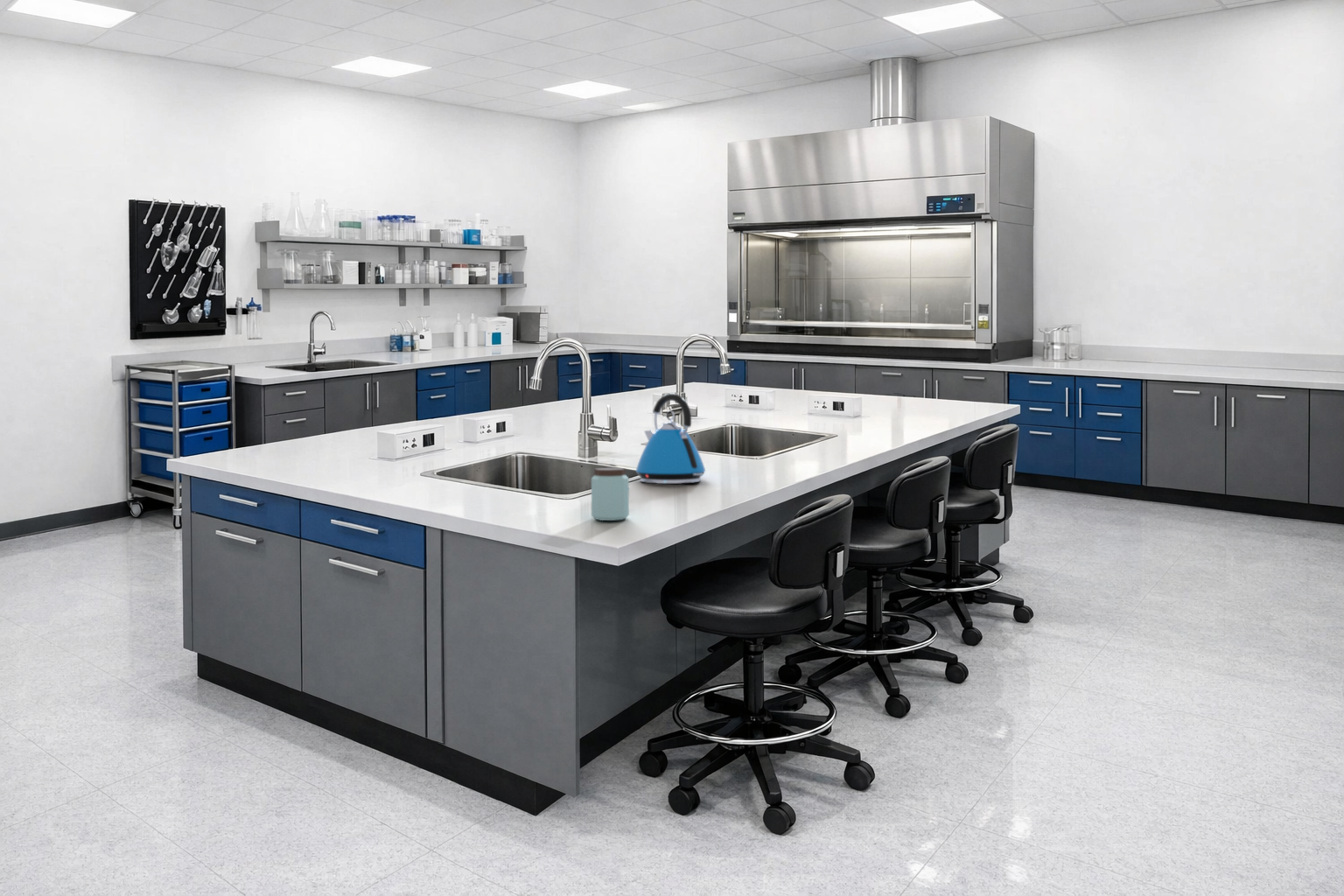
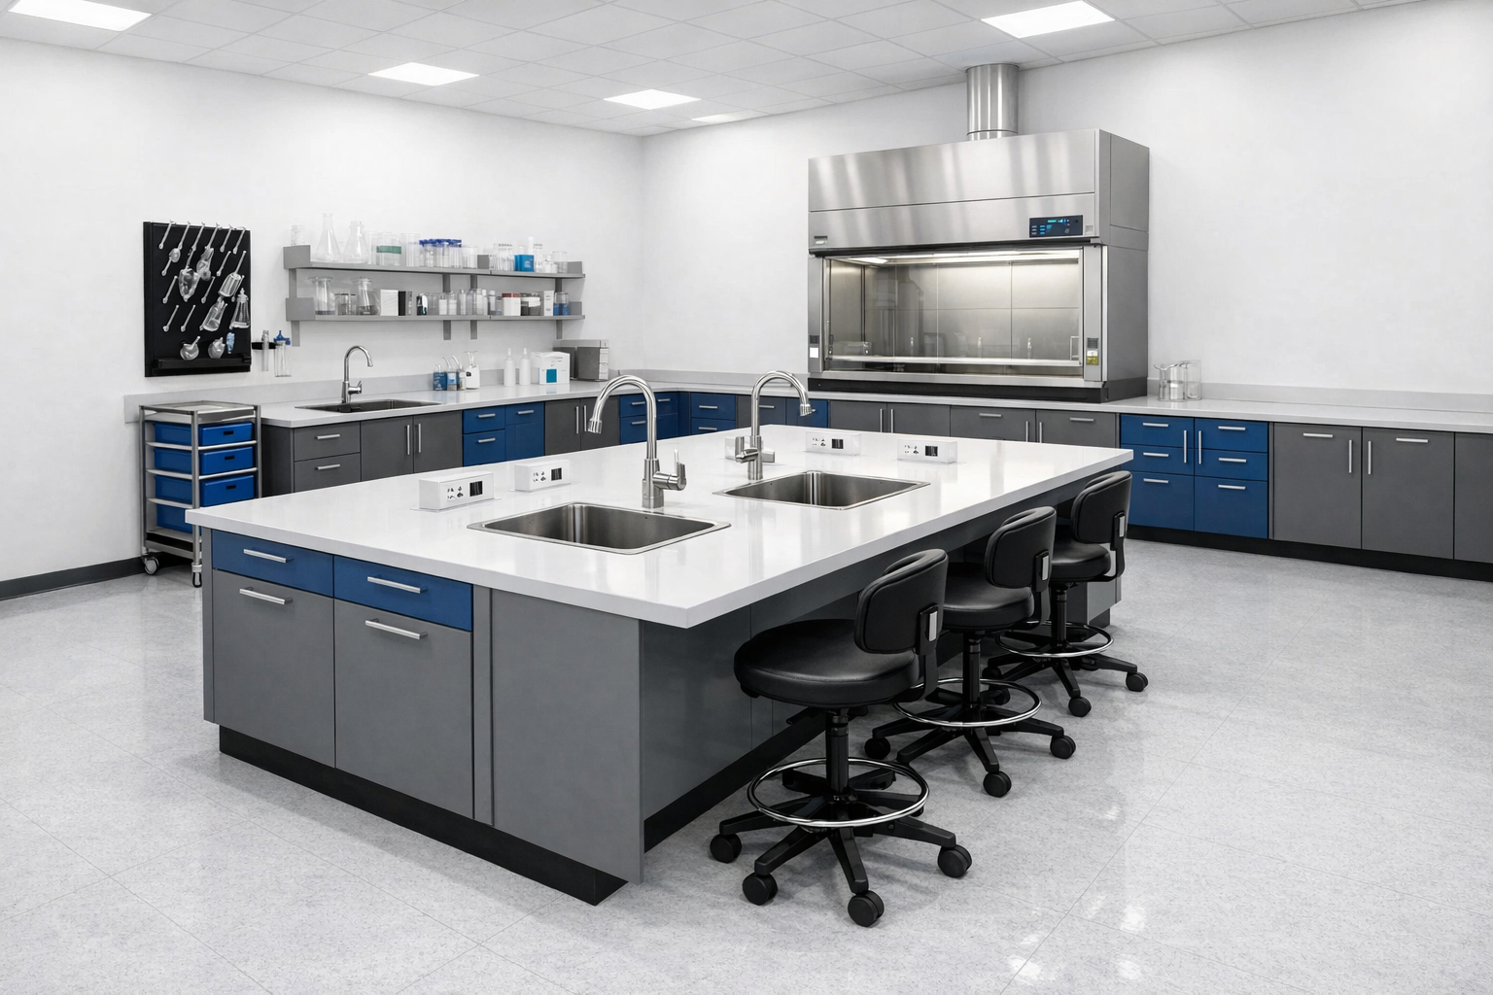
- peanut butter (610, 494)
- kettle (672, 437)
